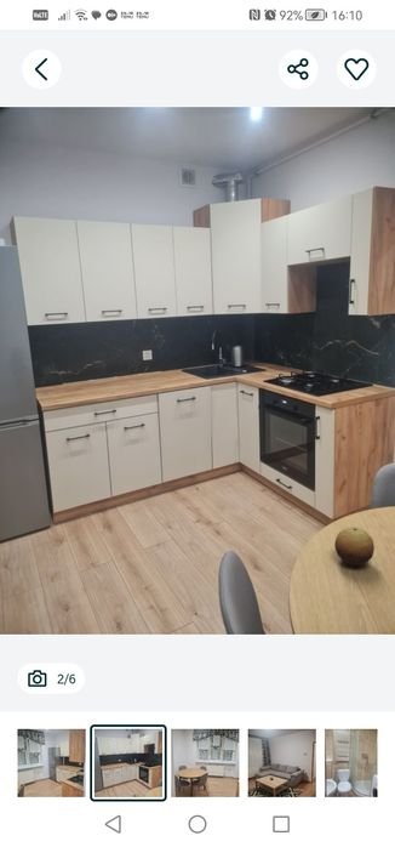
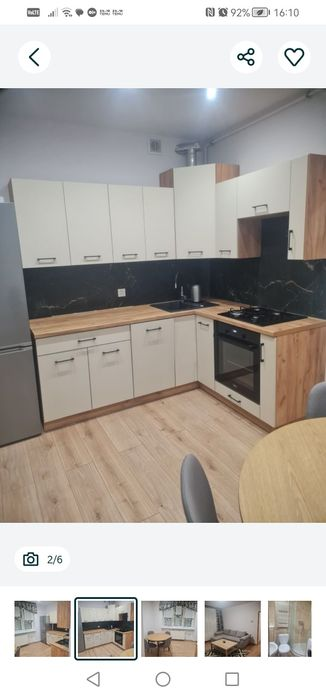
- fruit (354, 545)
